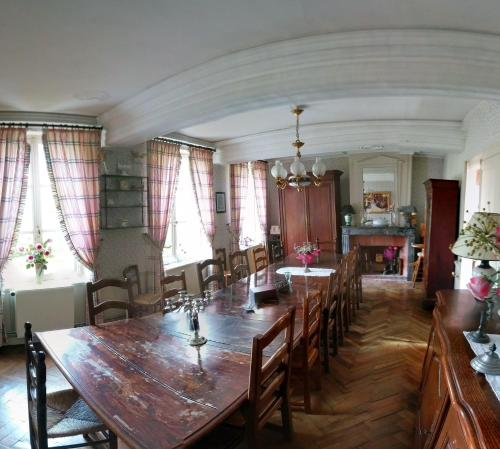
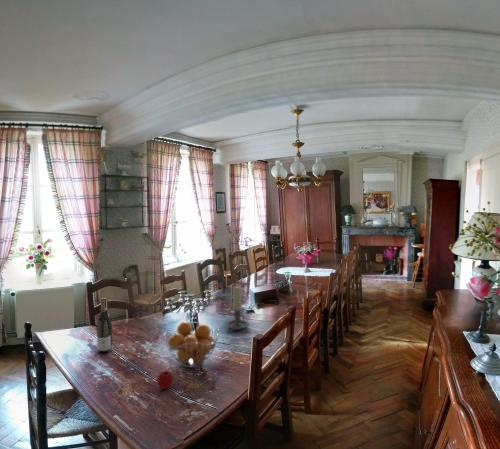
+ apple (165, 378)
+ fruit basket (192, 343)
+ candle holder (236, 307)
+ wine bottle (104, 324)
